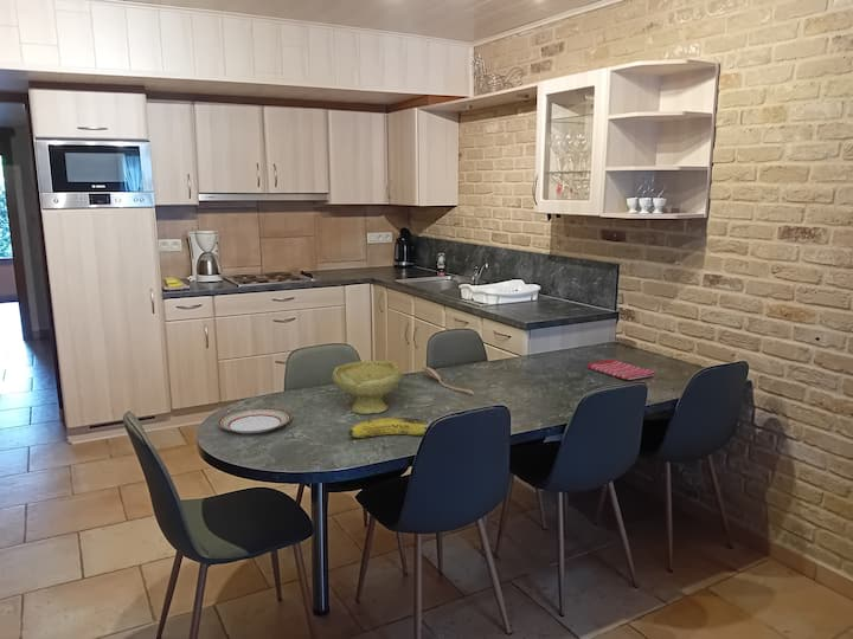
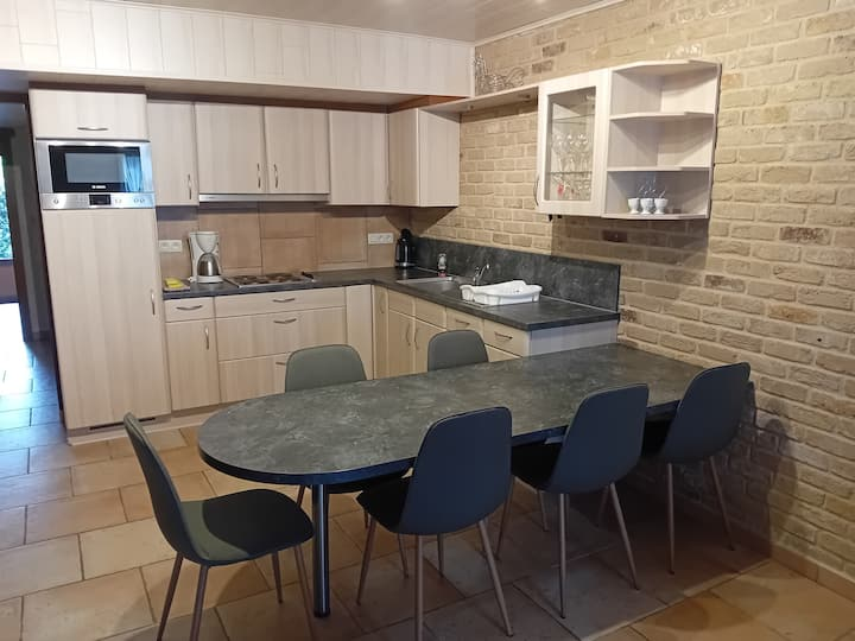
- bowl (367, 388)
- dish towel (620, 369)
- spoon (443, 383)
- plate (255, 421)
- fruit (391, 431)
